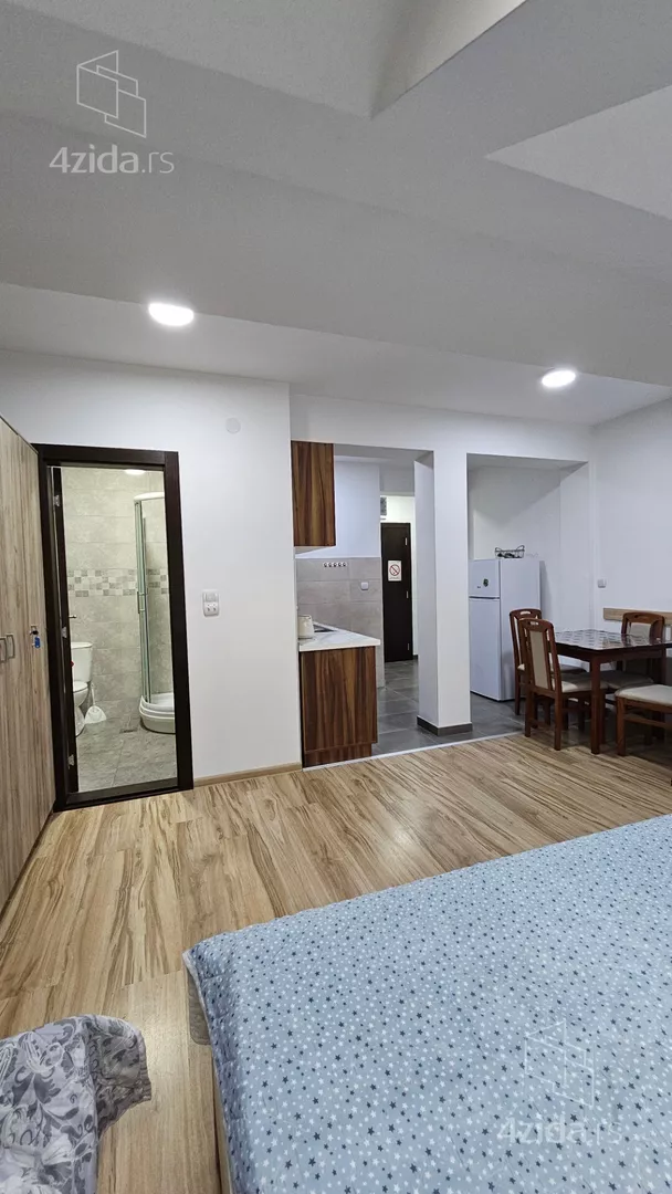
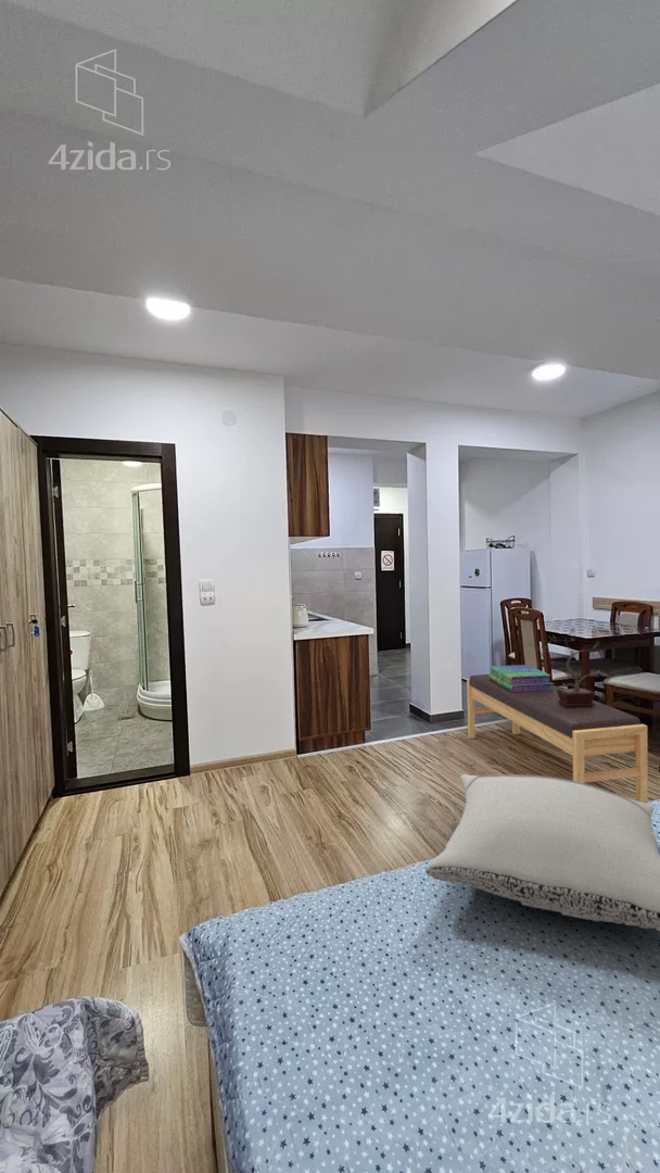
+ potted plant (567, 665)
+ pillow (551, 833)
+ bench (541, 730)
+ stack of books (519, 677)
